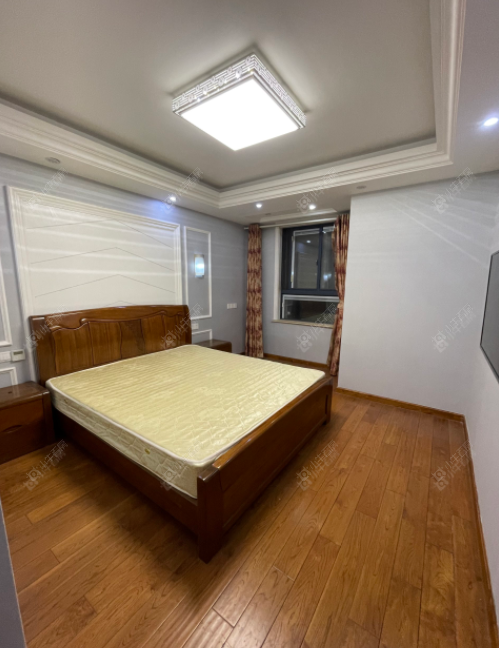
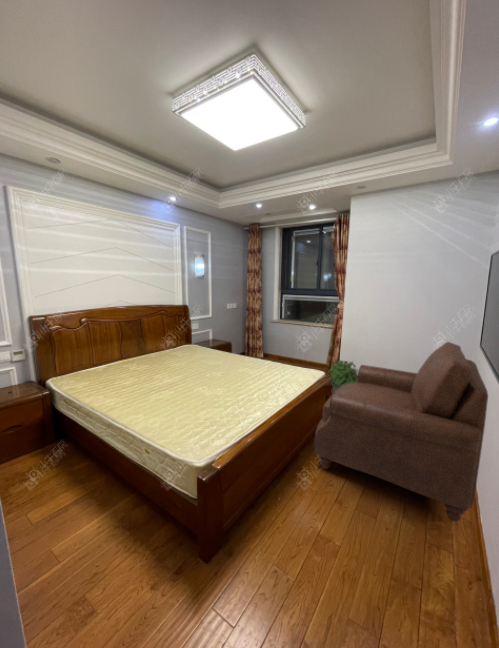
+ potted plant (342, 379)
+ chair (392, 404)
